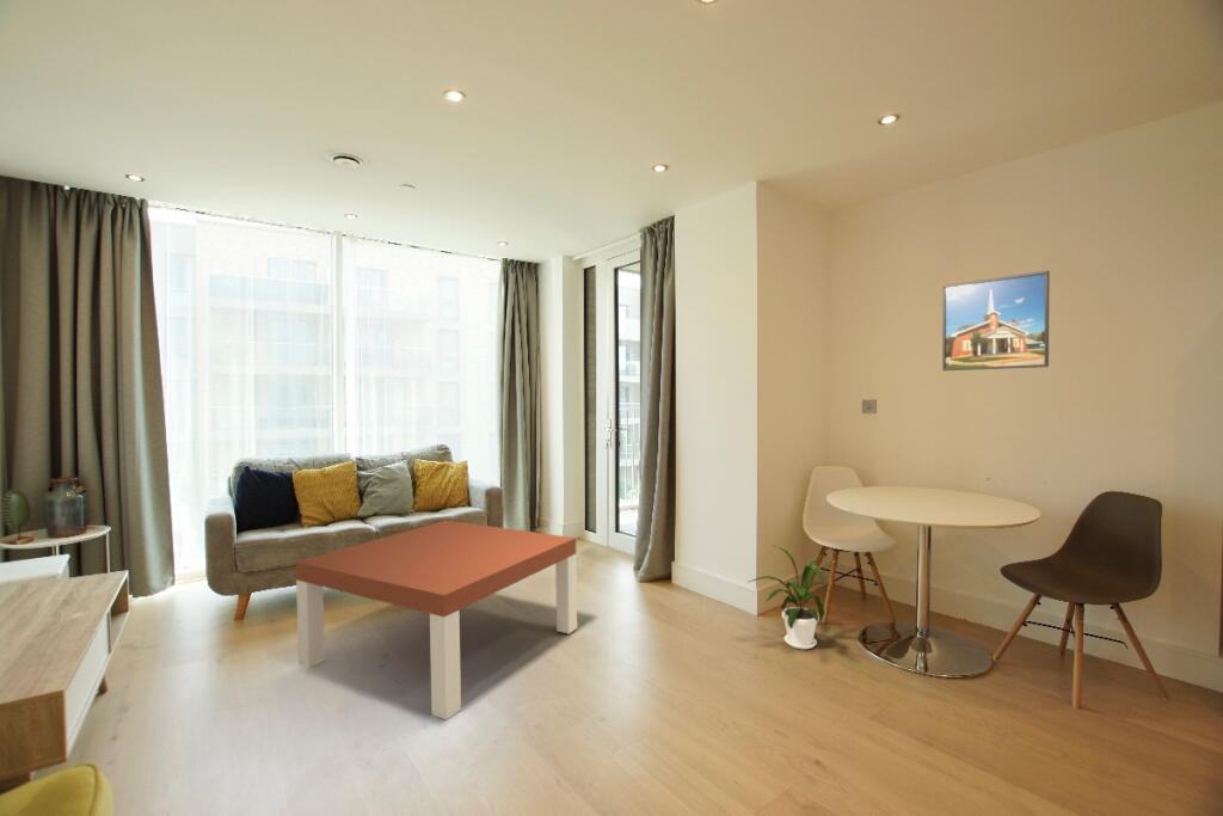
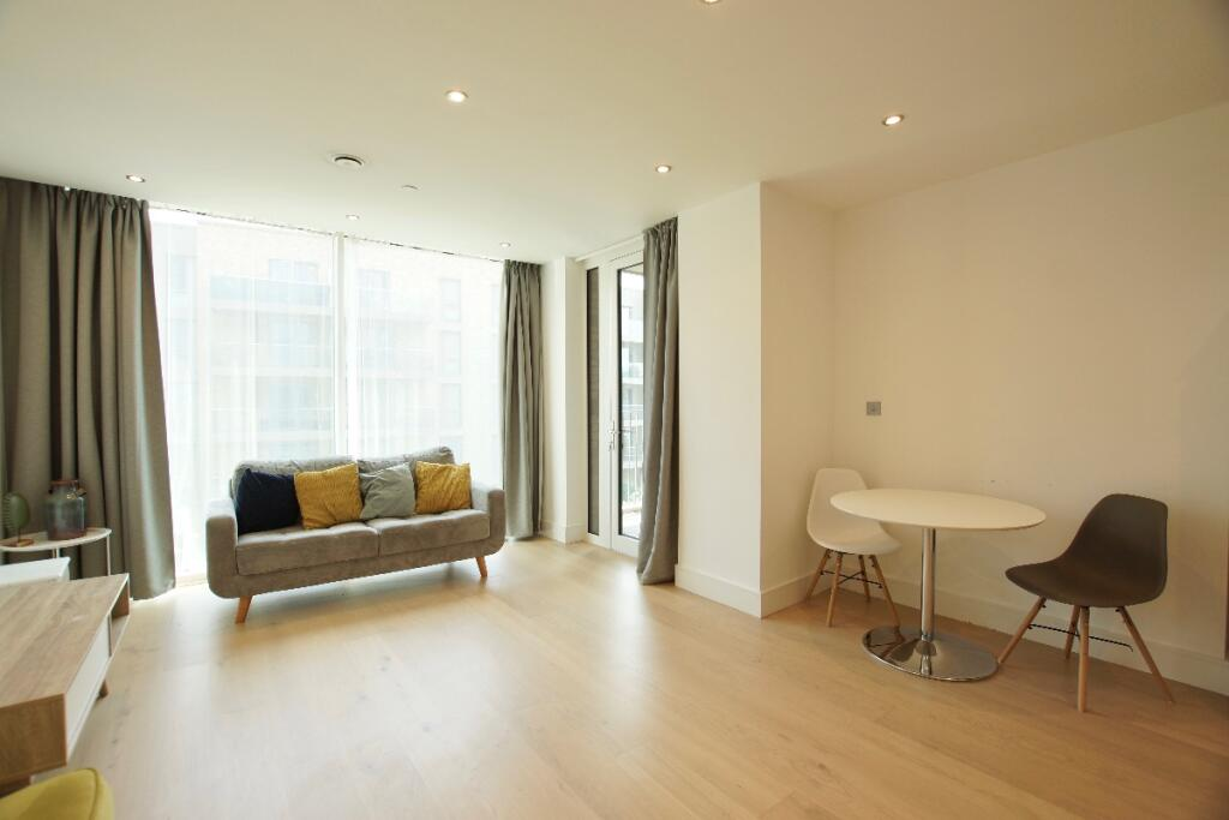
- house plant (797, 596)
- coffee table (445, 596)
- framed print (992, 324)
